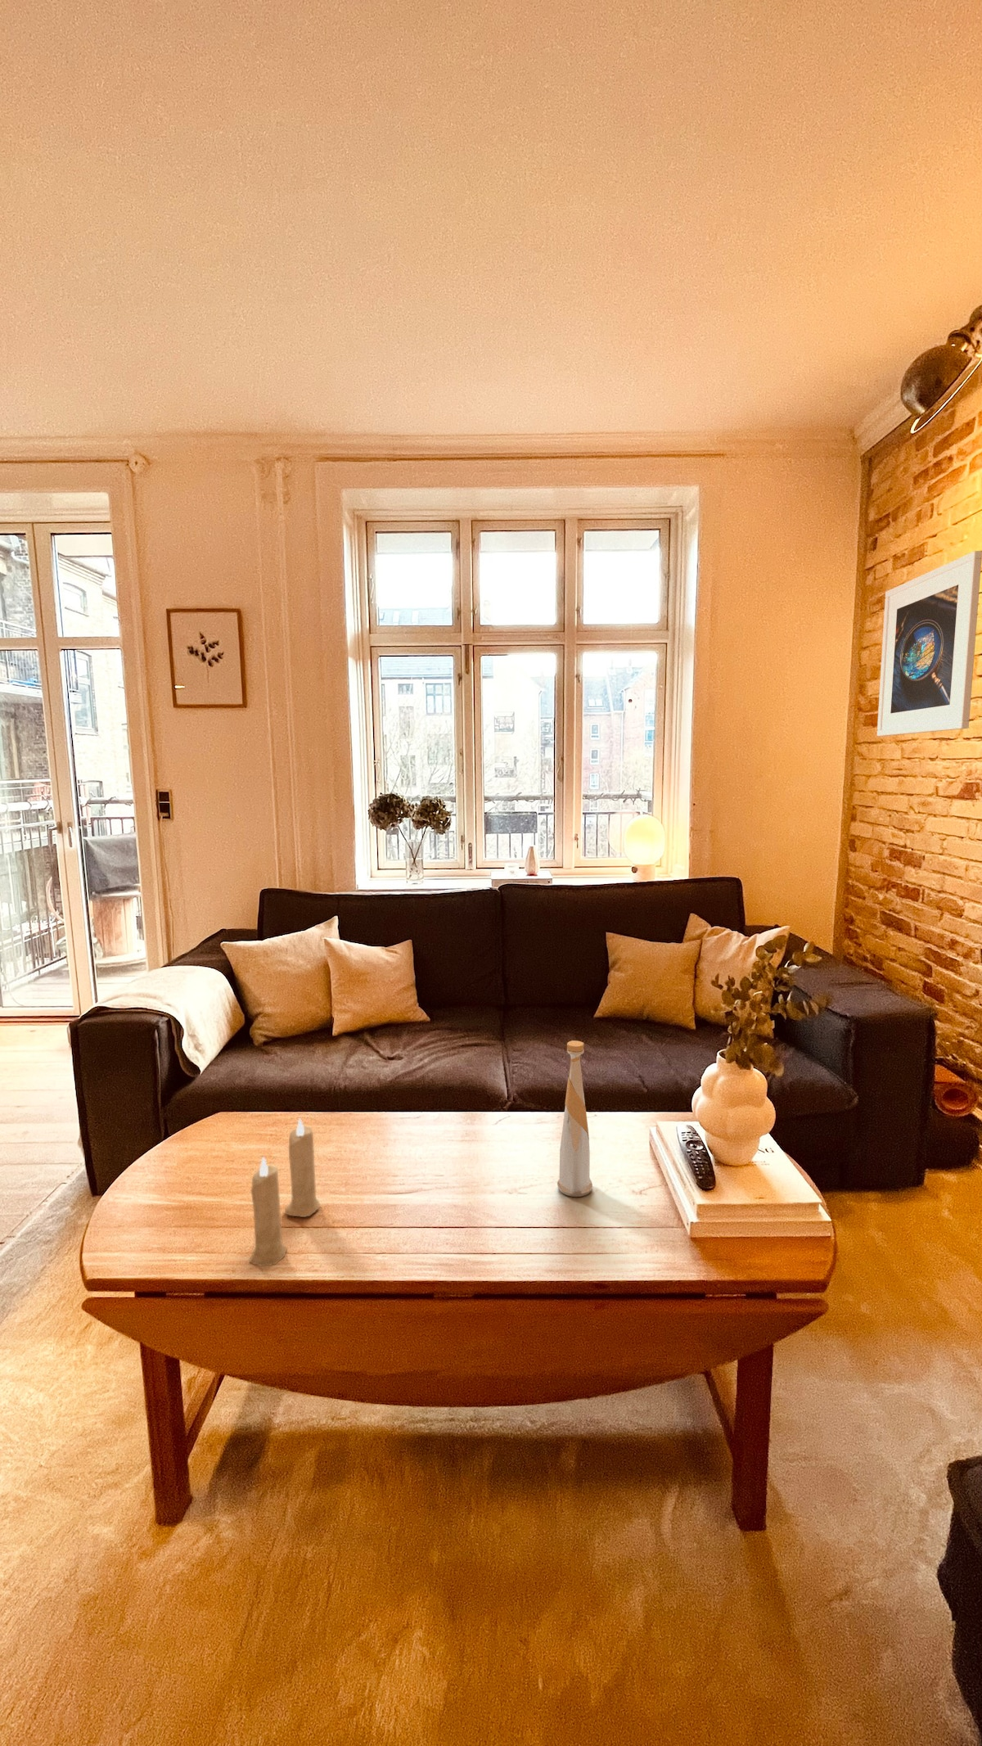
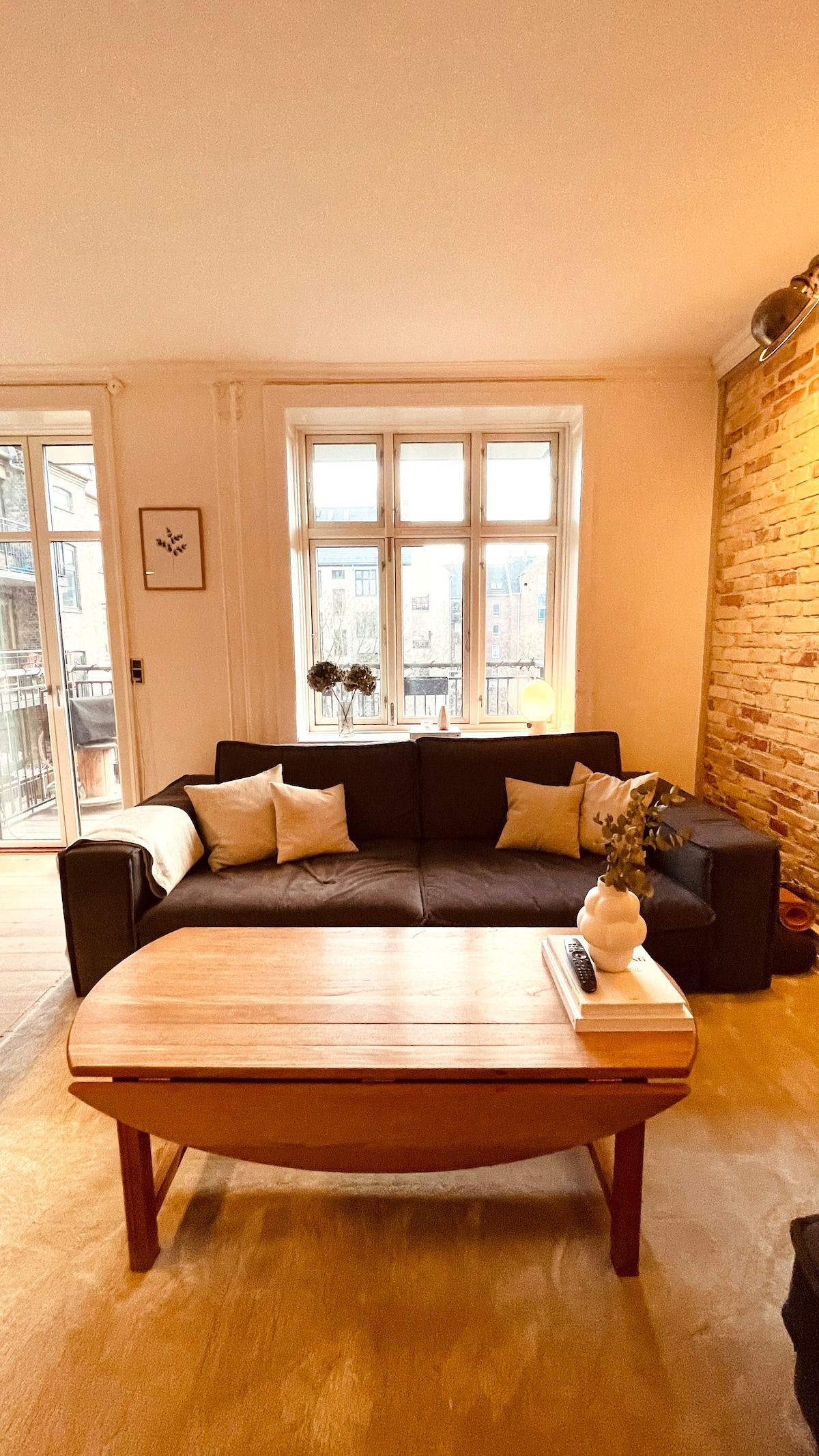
- bottle (574, 1116)
- candle (278, 1182)
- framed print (923, 654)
